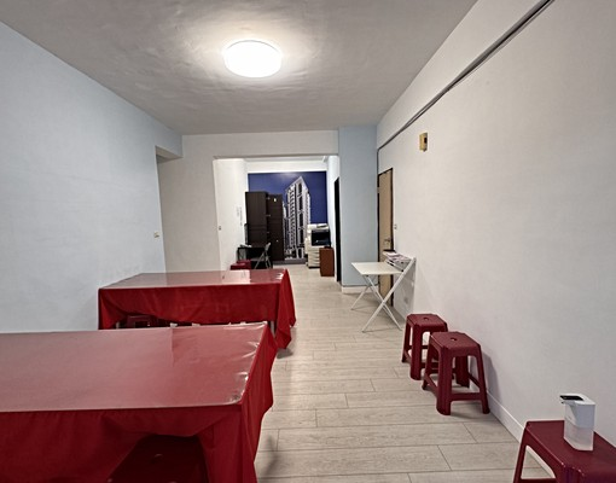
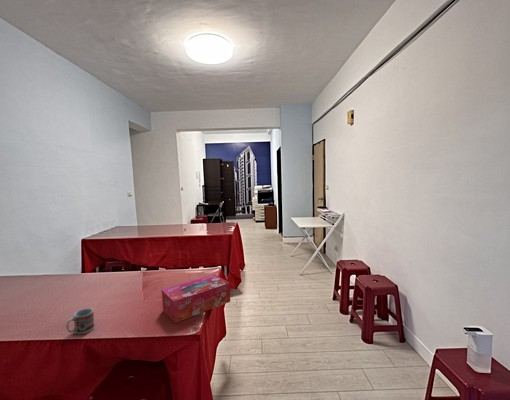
+ cup (80, 322)
+ tissue box (196, 295)
